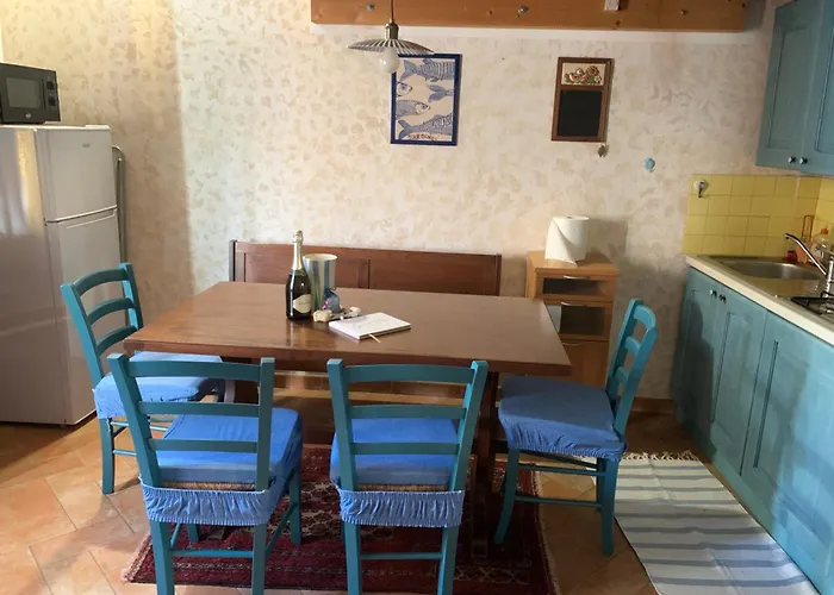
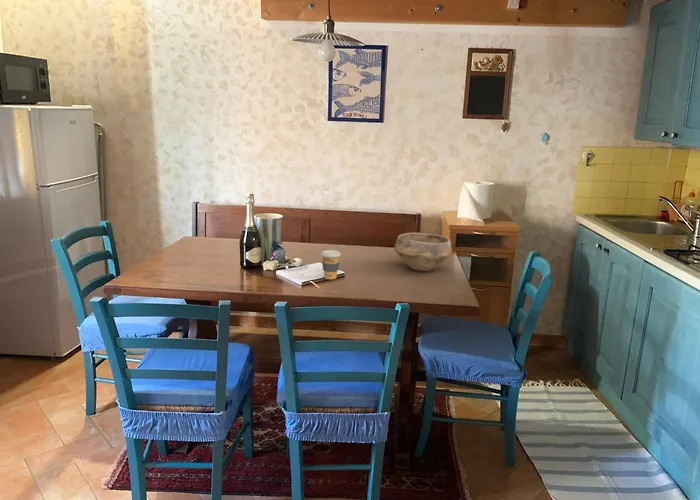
+ bowl (422, 253)
+ coffee cup (330, 264)
